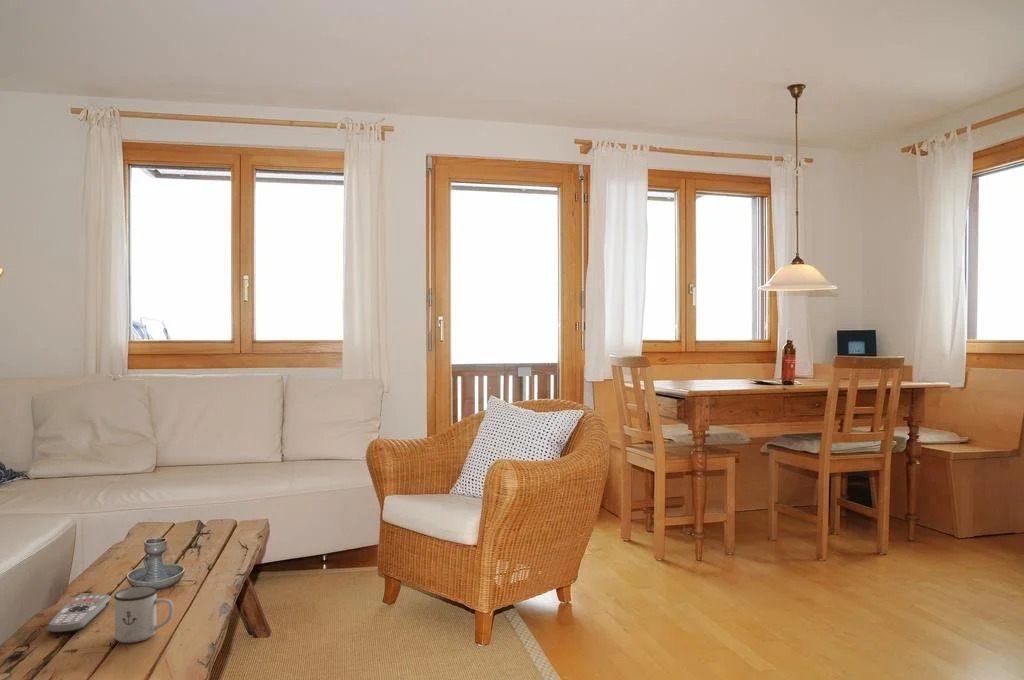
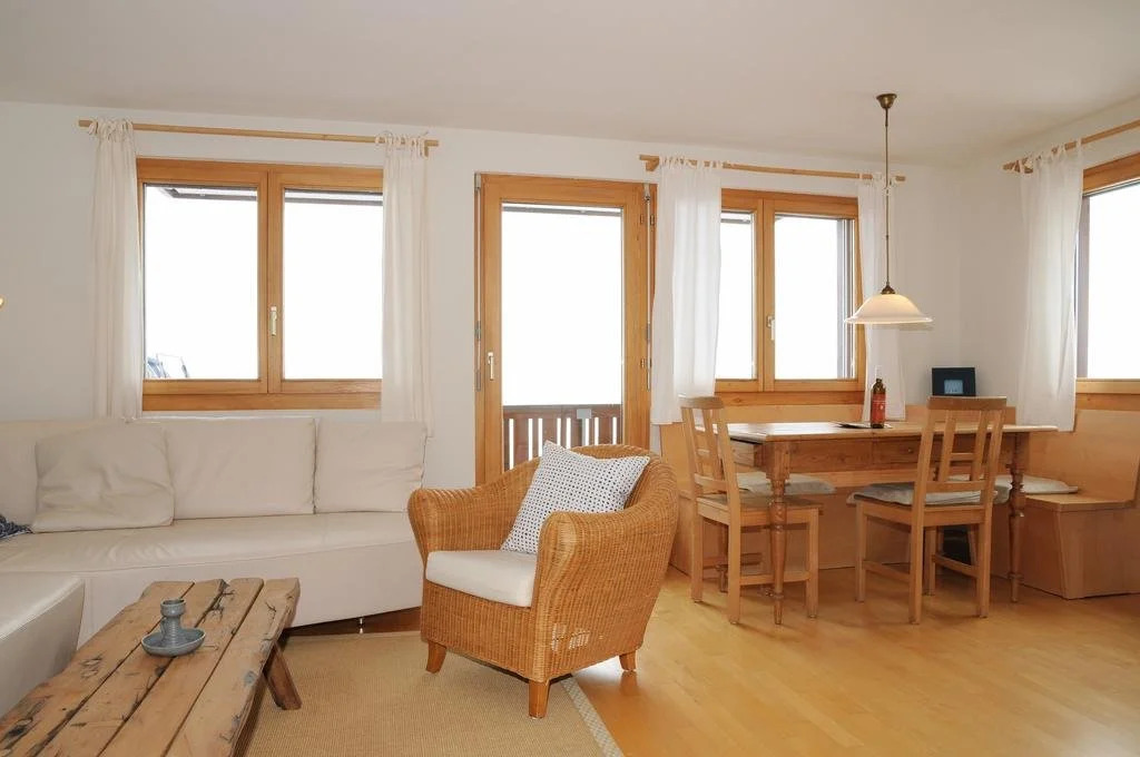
- mug (144, 613)
- remote control (78, 613)
